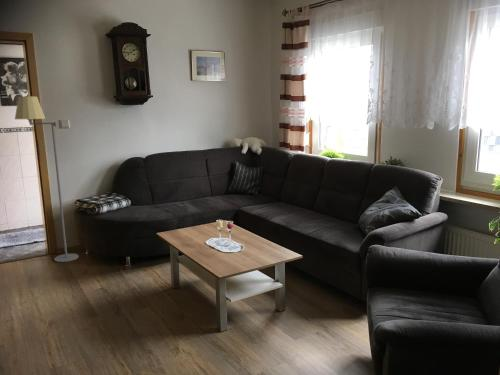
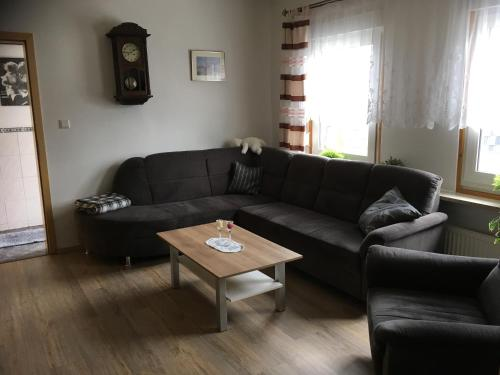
- floor lamp (57, 181)
